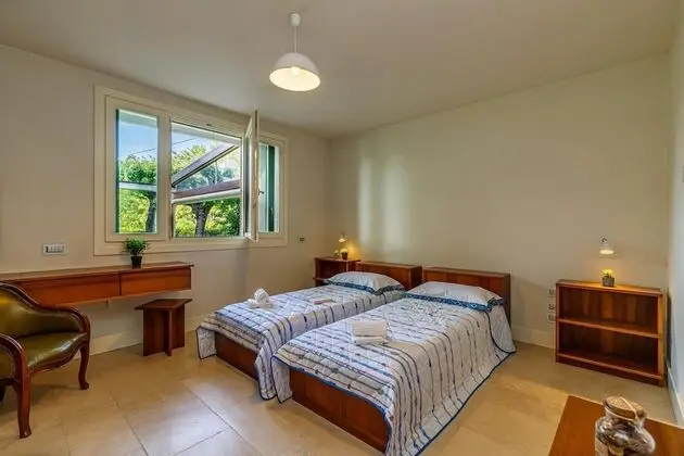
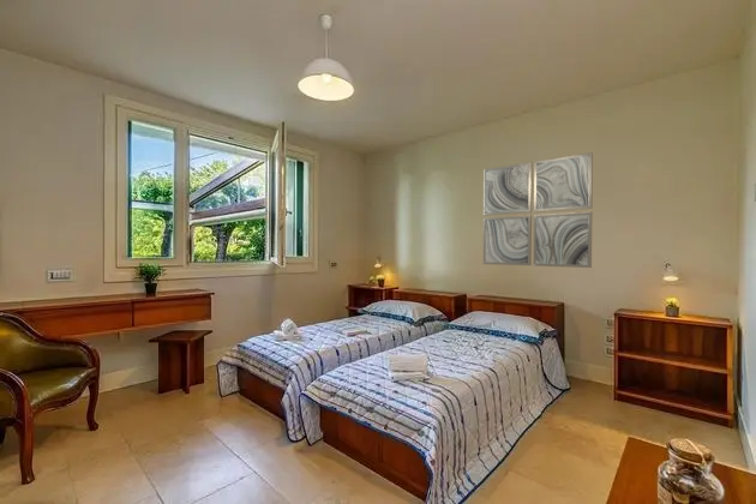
+ wall art (530, 215)
